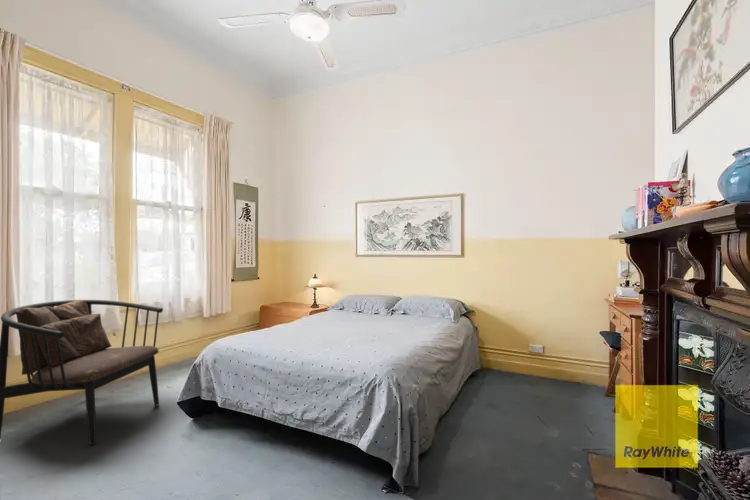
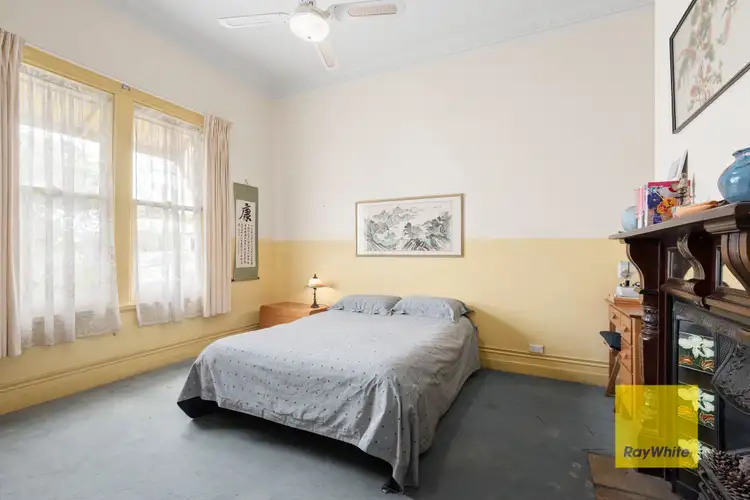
- armchair (84, 362)
